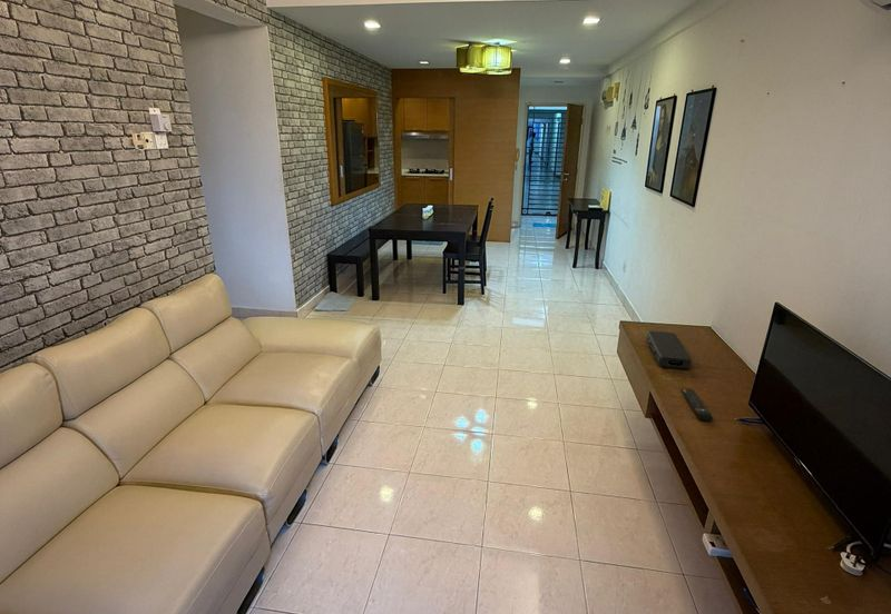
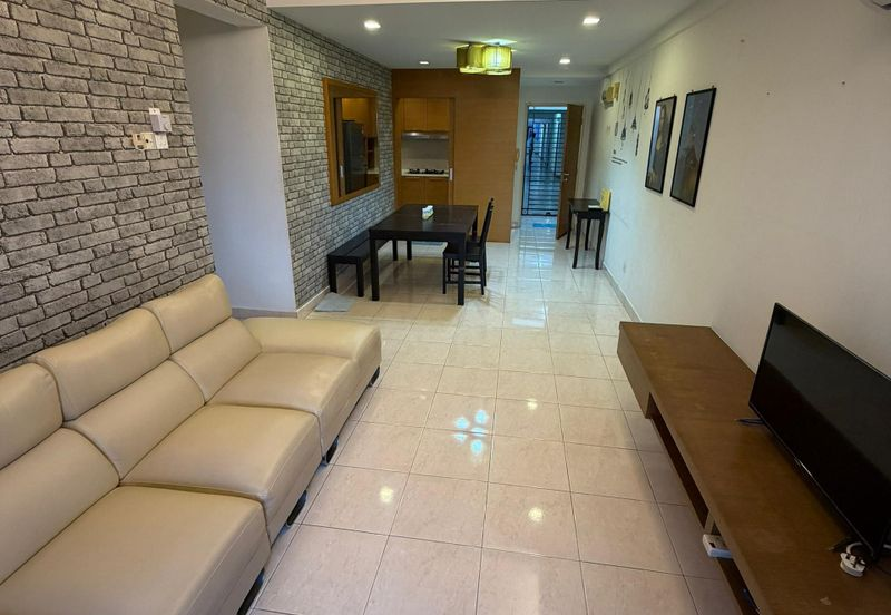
- remote control (695, 403)
- power bank (667, 348)
